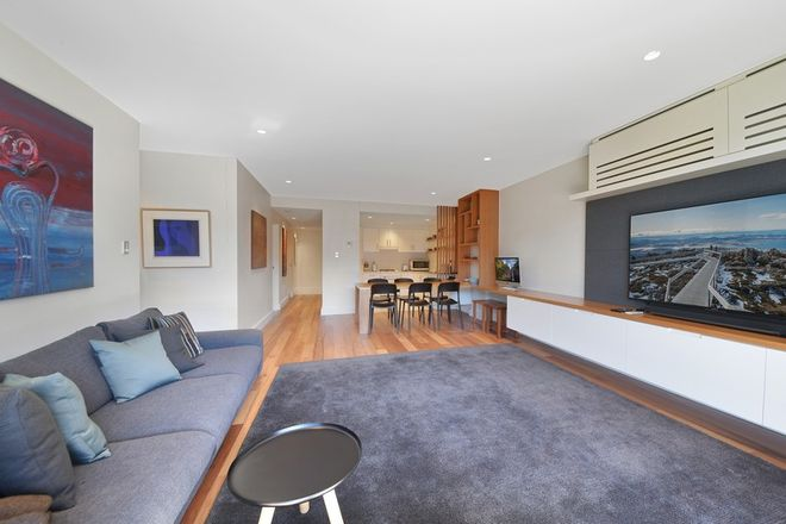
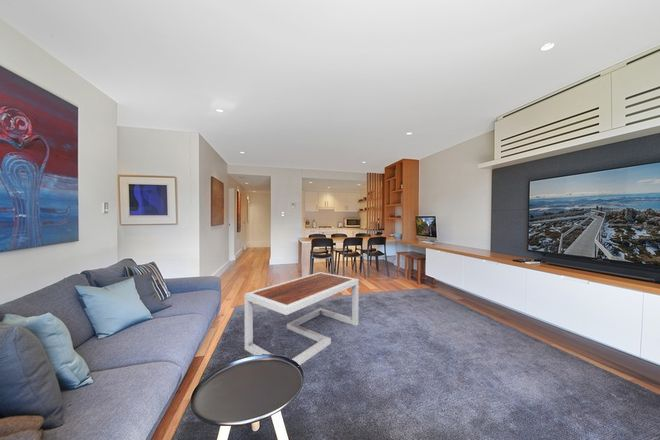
+ coffee table (308, 313)
